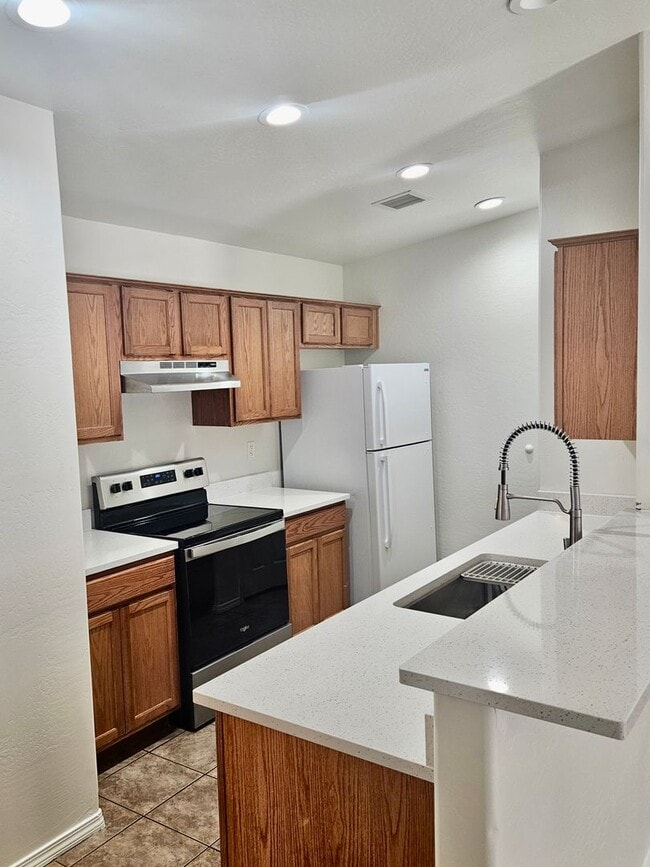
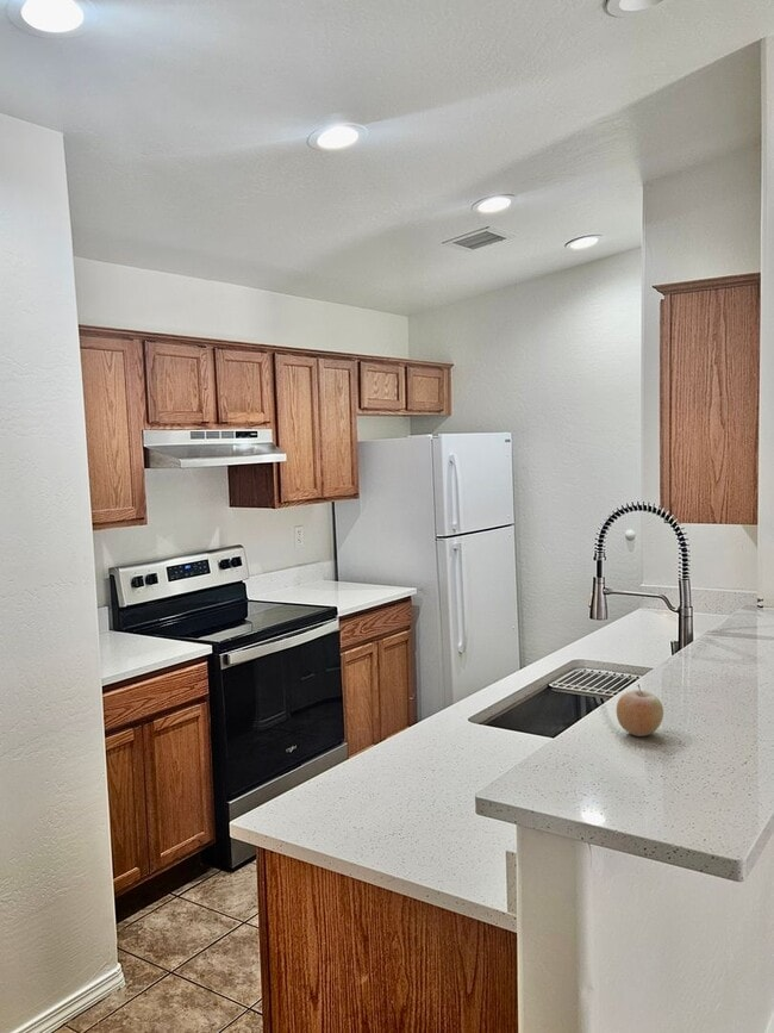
+ fruit (639, 709)
